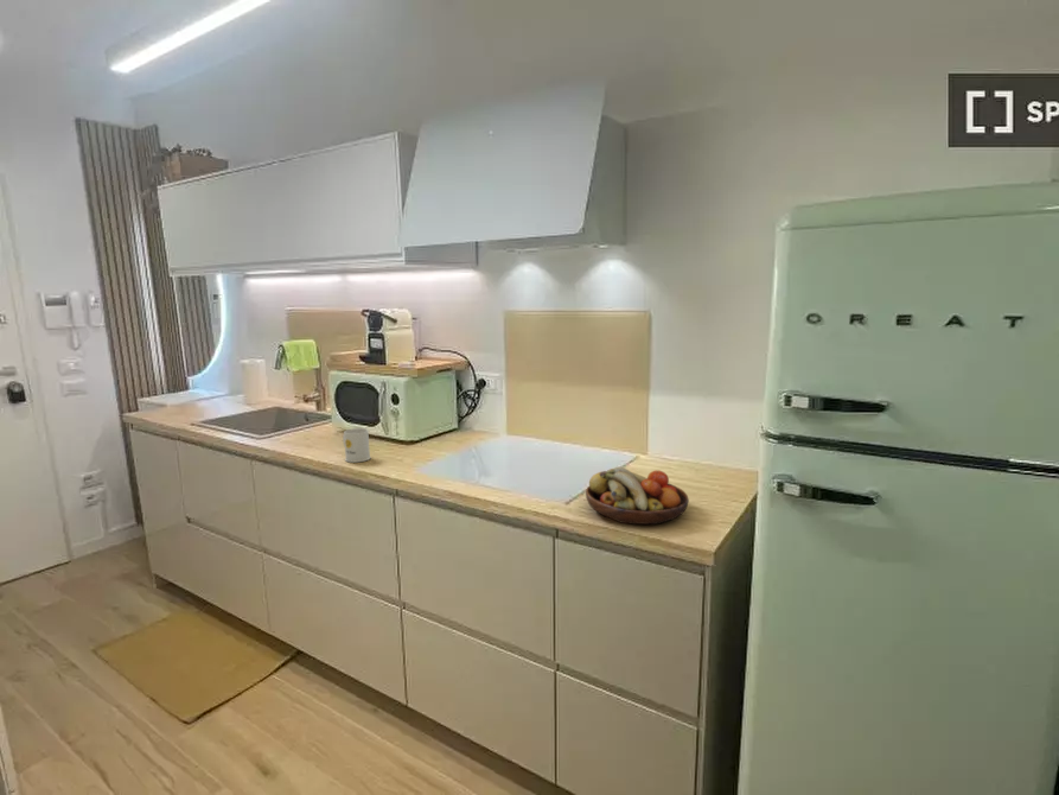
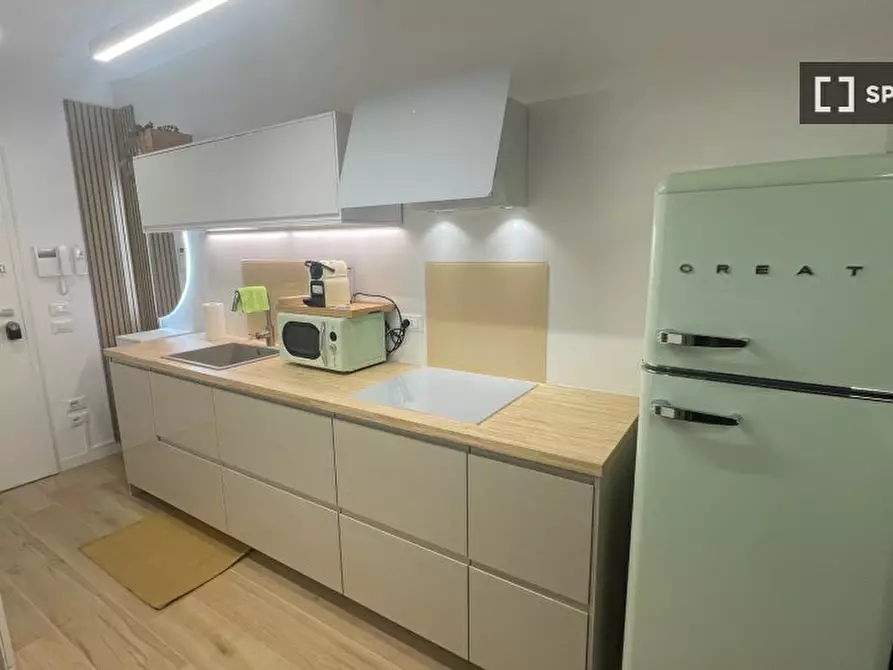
- mug (353, 444)
- fruit bowl (636, 489)
